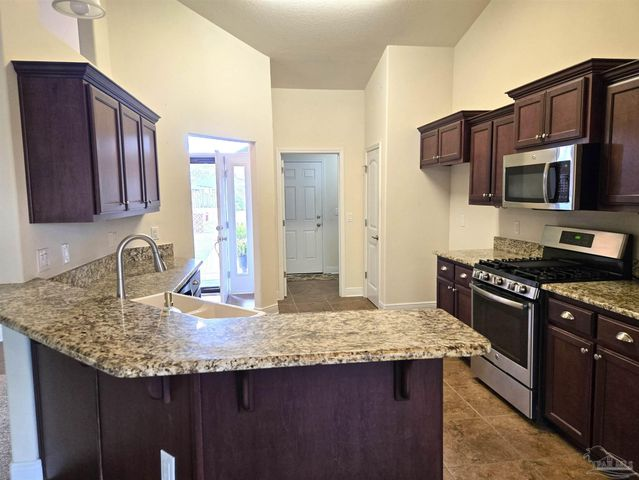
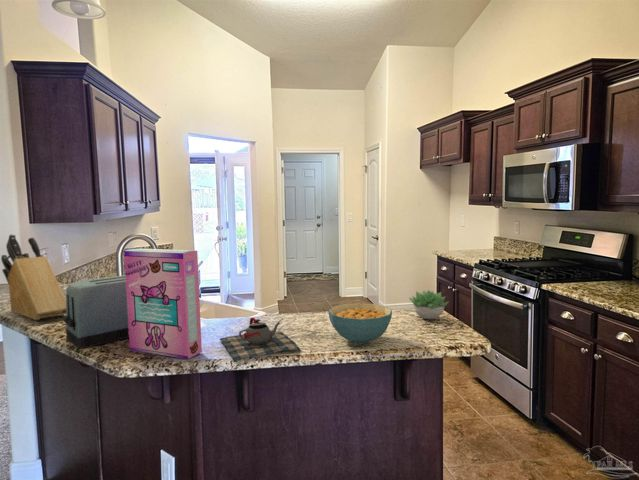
+ cereal bowl (360, 325)
+ succulent plant (428, 305)
+ cereal box (162, 300)
+ teapot (258, 332)
+ knife block (32, 273)
+ toaster (121, 305)
